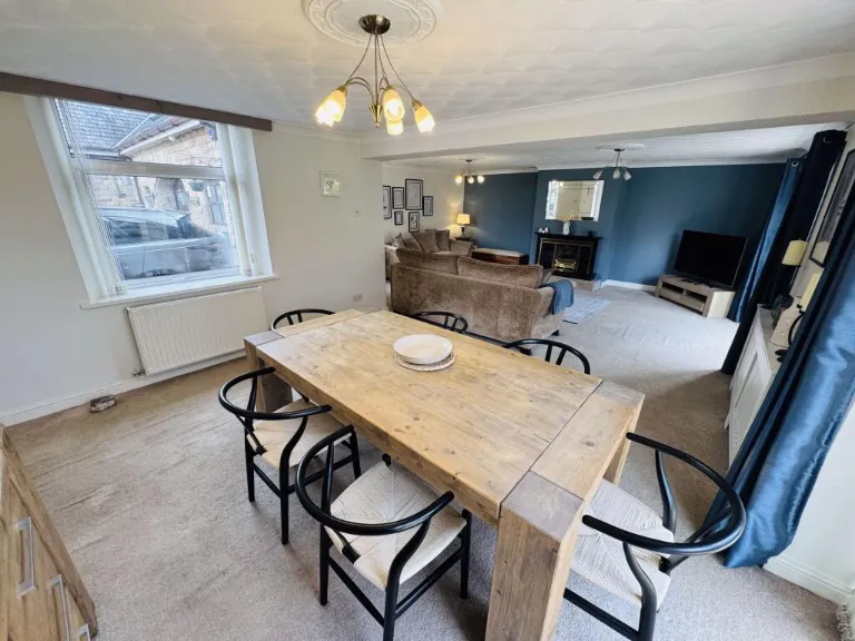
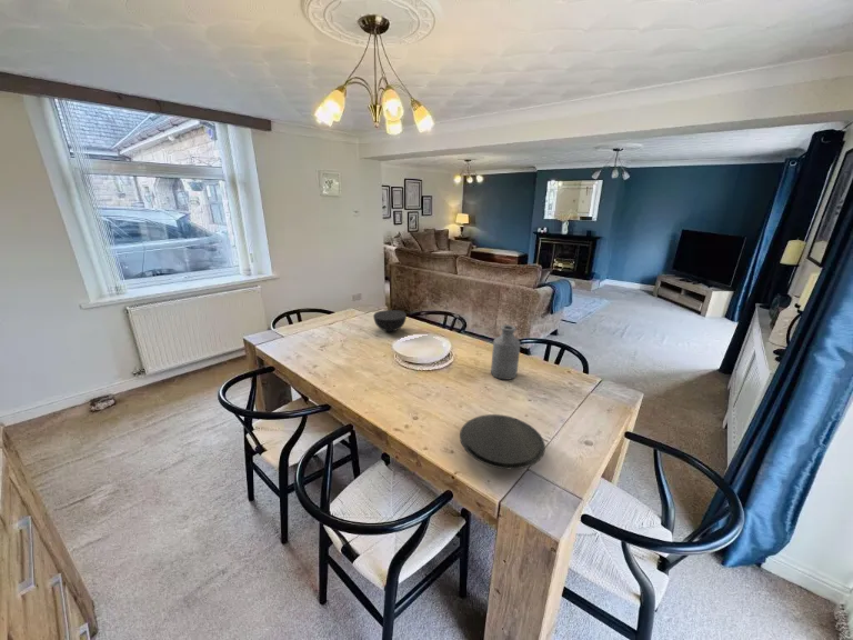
+ bowl (390, 322)
+ bottle (505, 351)
+ plate (501, 443)
